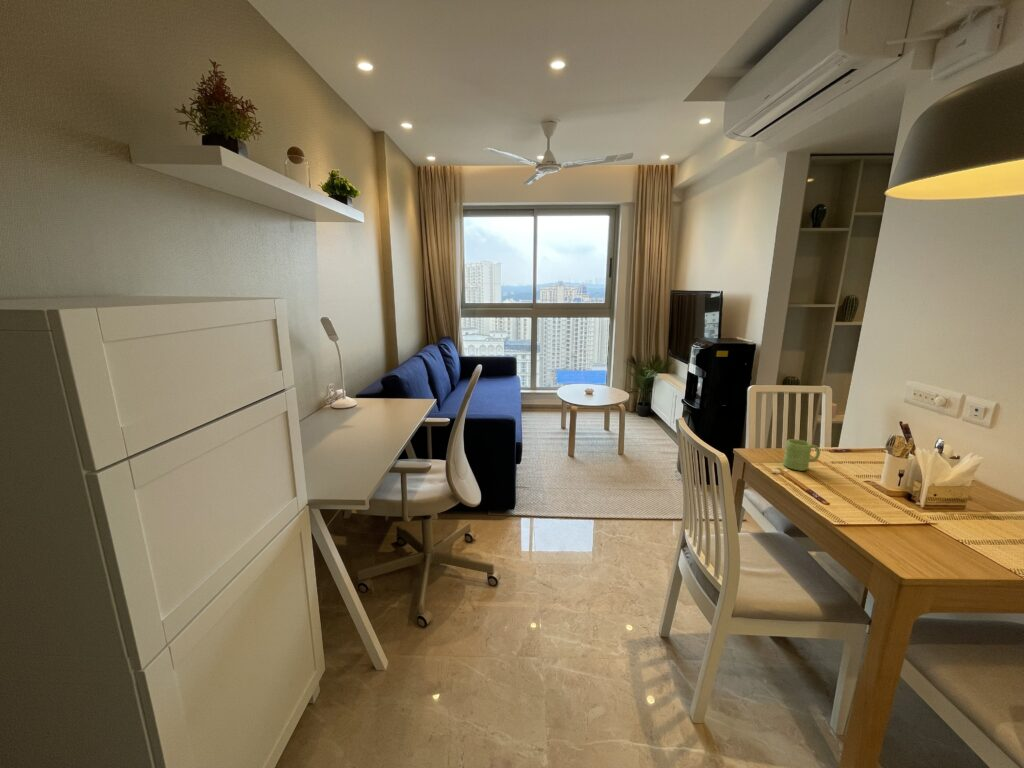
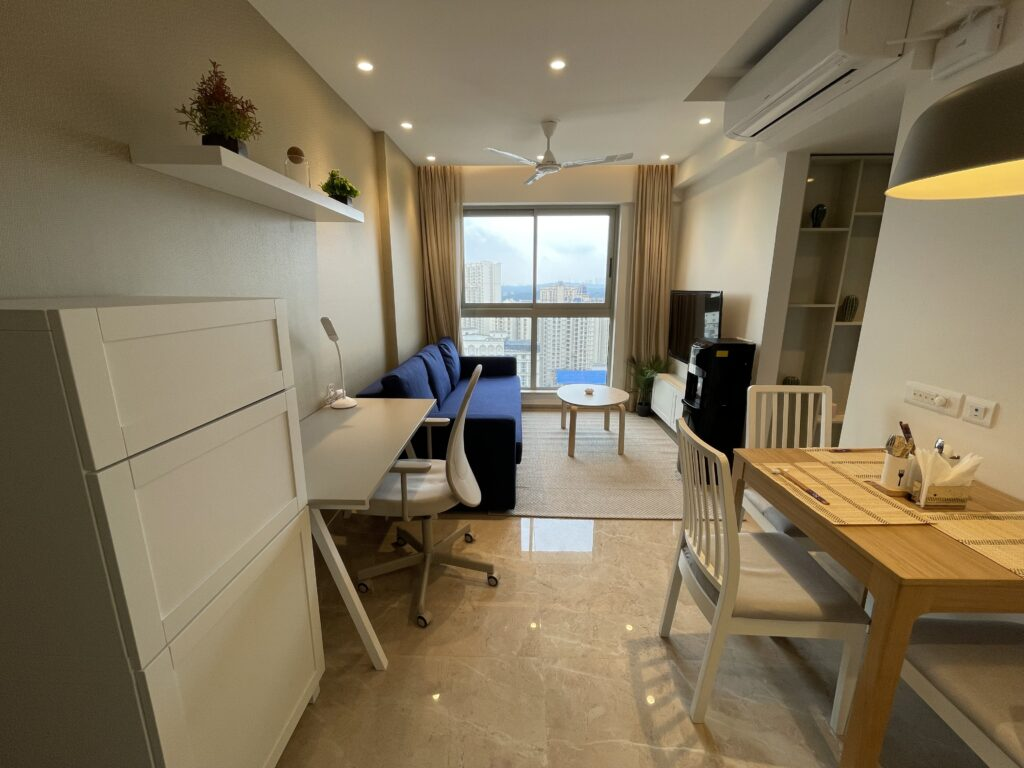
- mug (802, 454)
